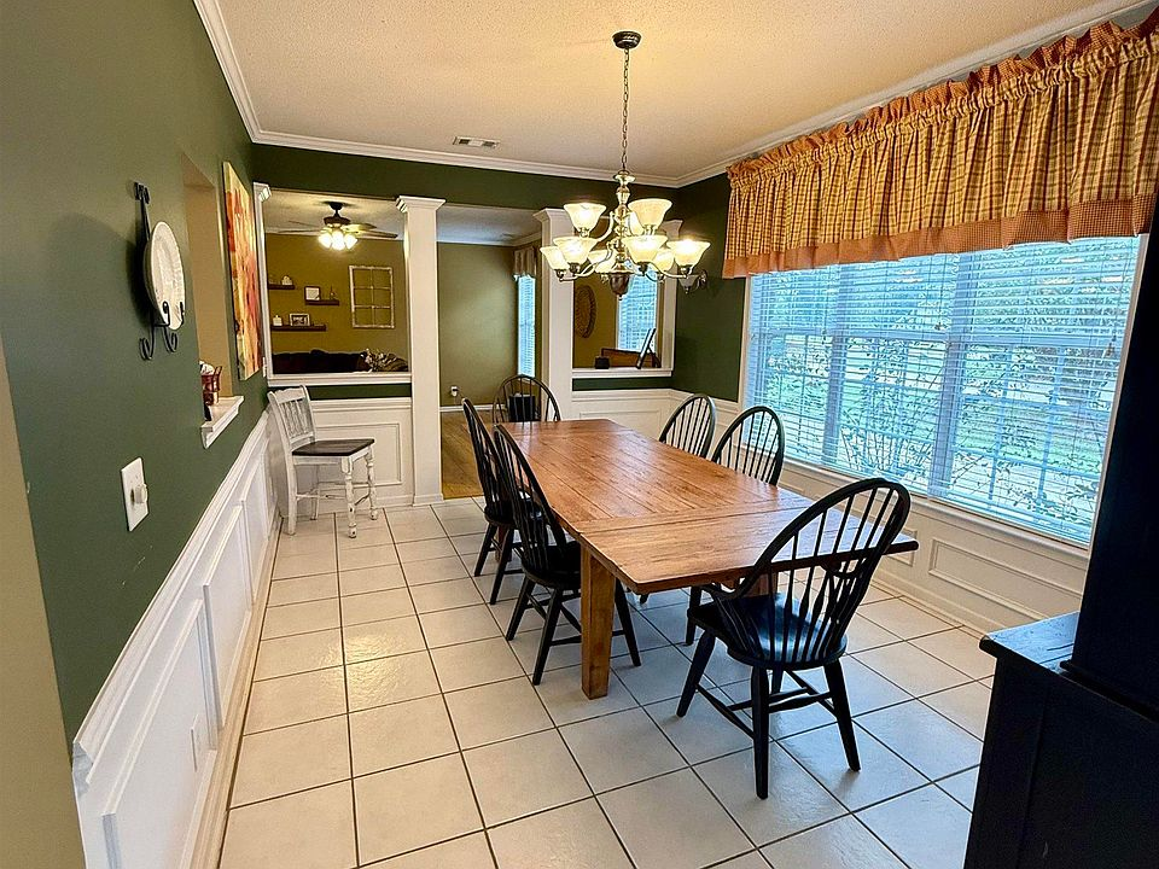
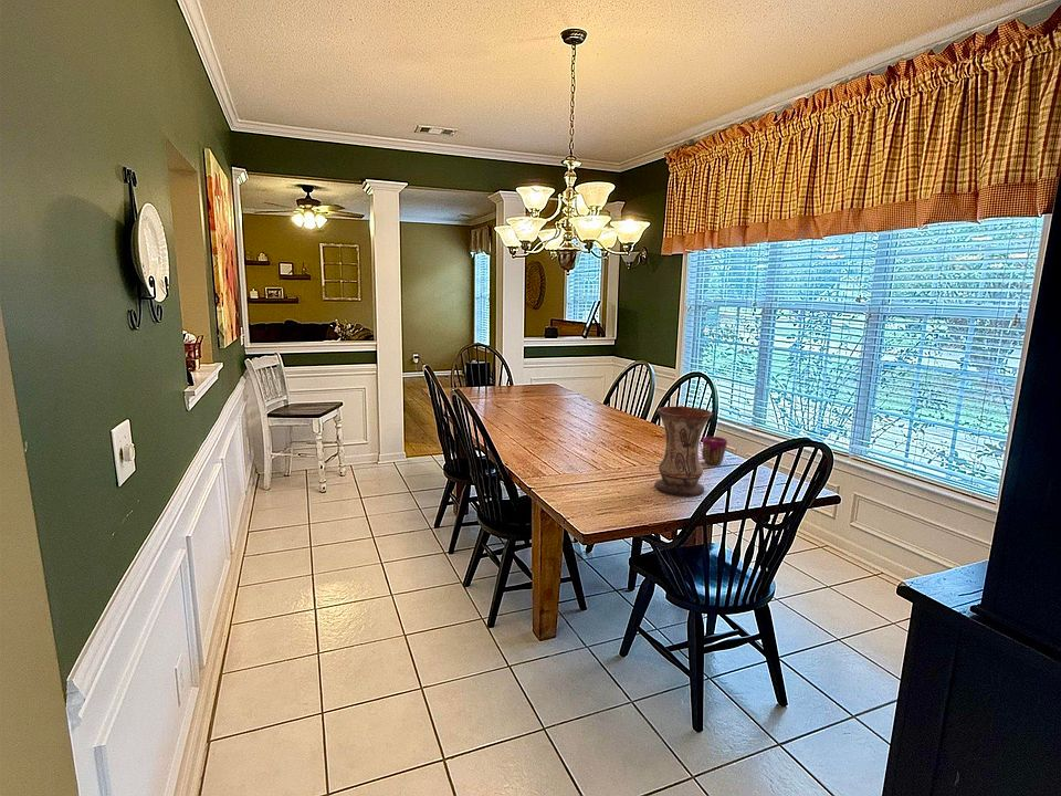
+ vase (681, 450)
+ cup (712, 451)
